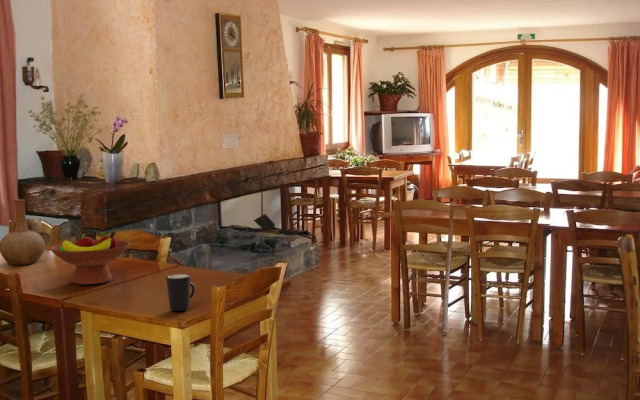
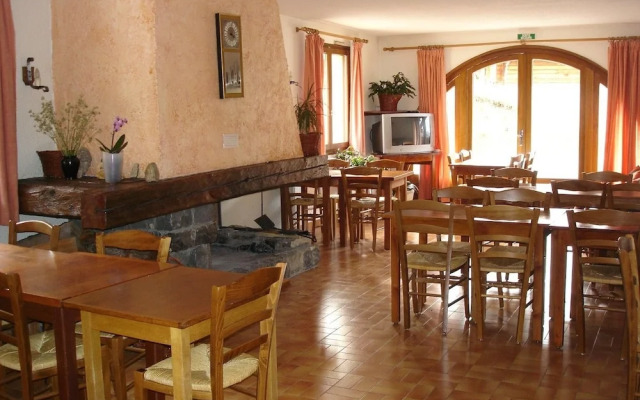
- fruit bowl (91, 256)
- mug (181, 292)
- vase (23, 230)
